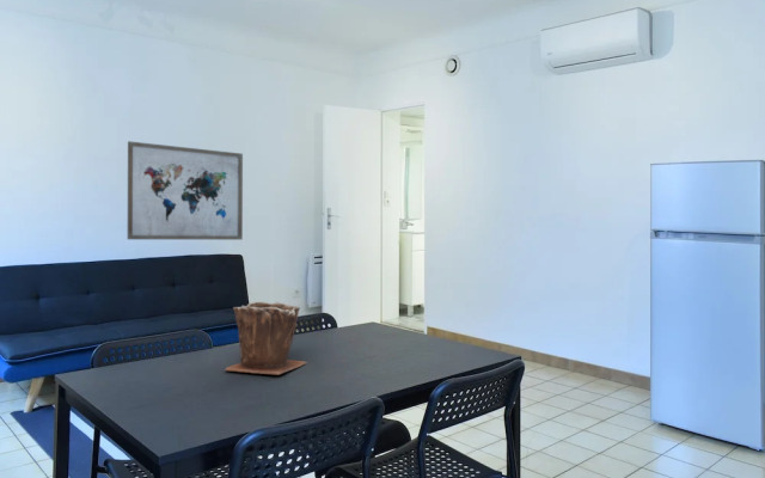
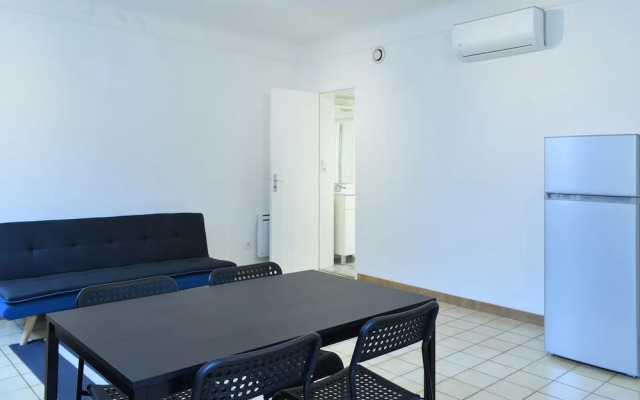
- wall art (188, 194)
- plant pot (267, 335)
